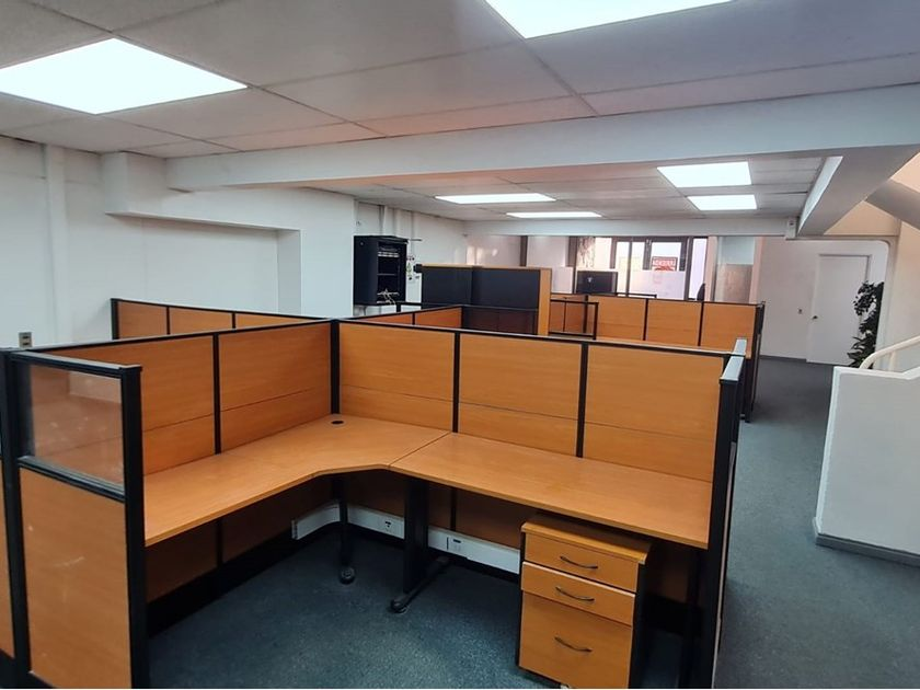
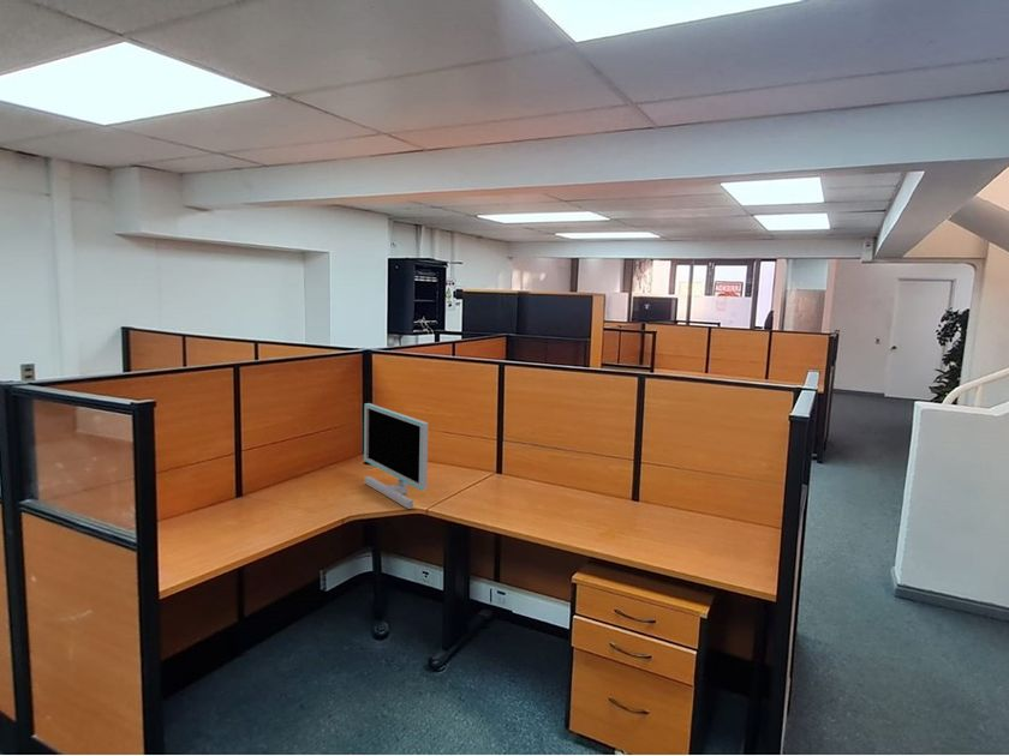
+ monitor (394, 452)
